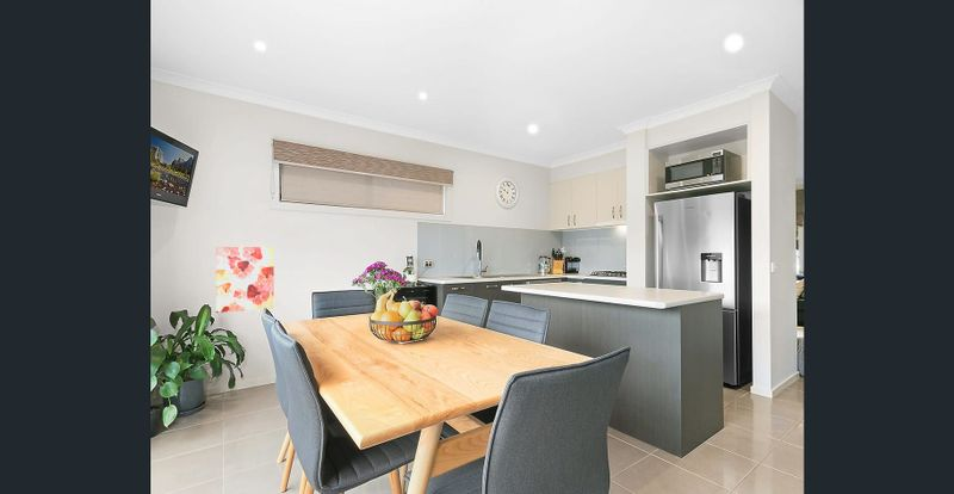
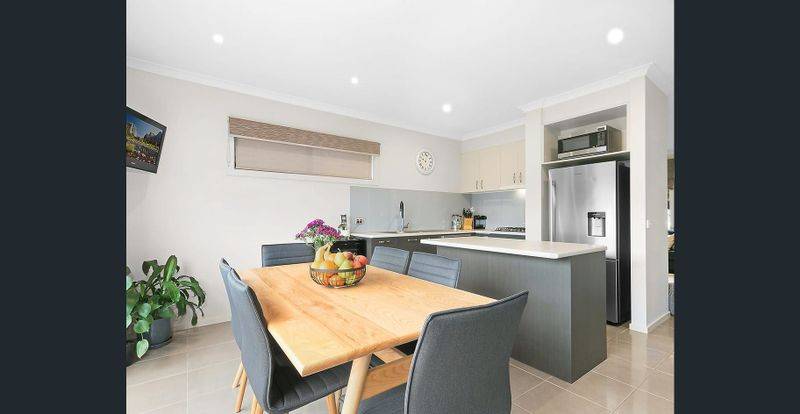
- wall art (246, 278)
